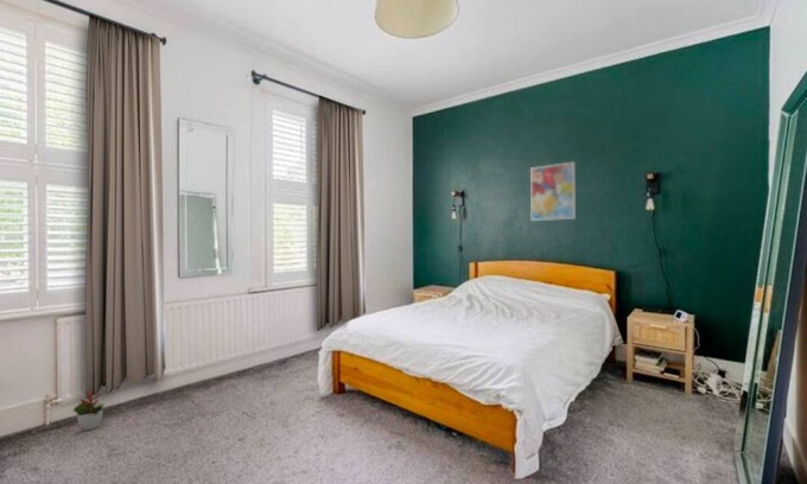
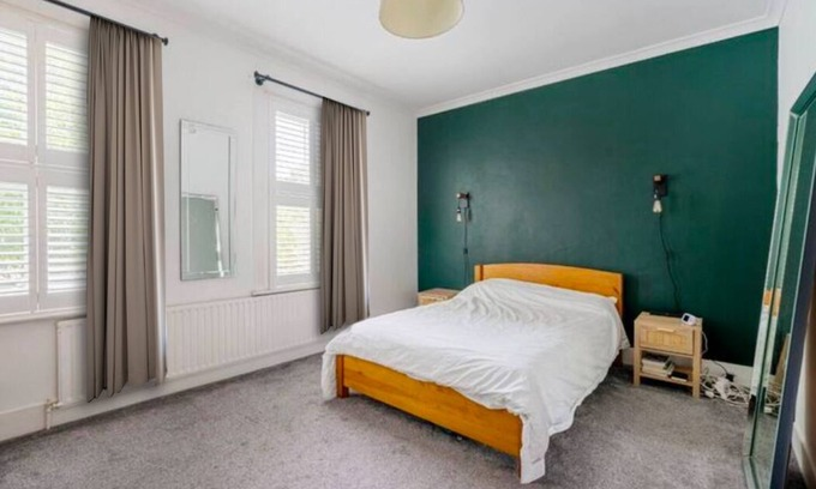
- decorative plant (88, 409)
- wall art (552, 192)
